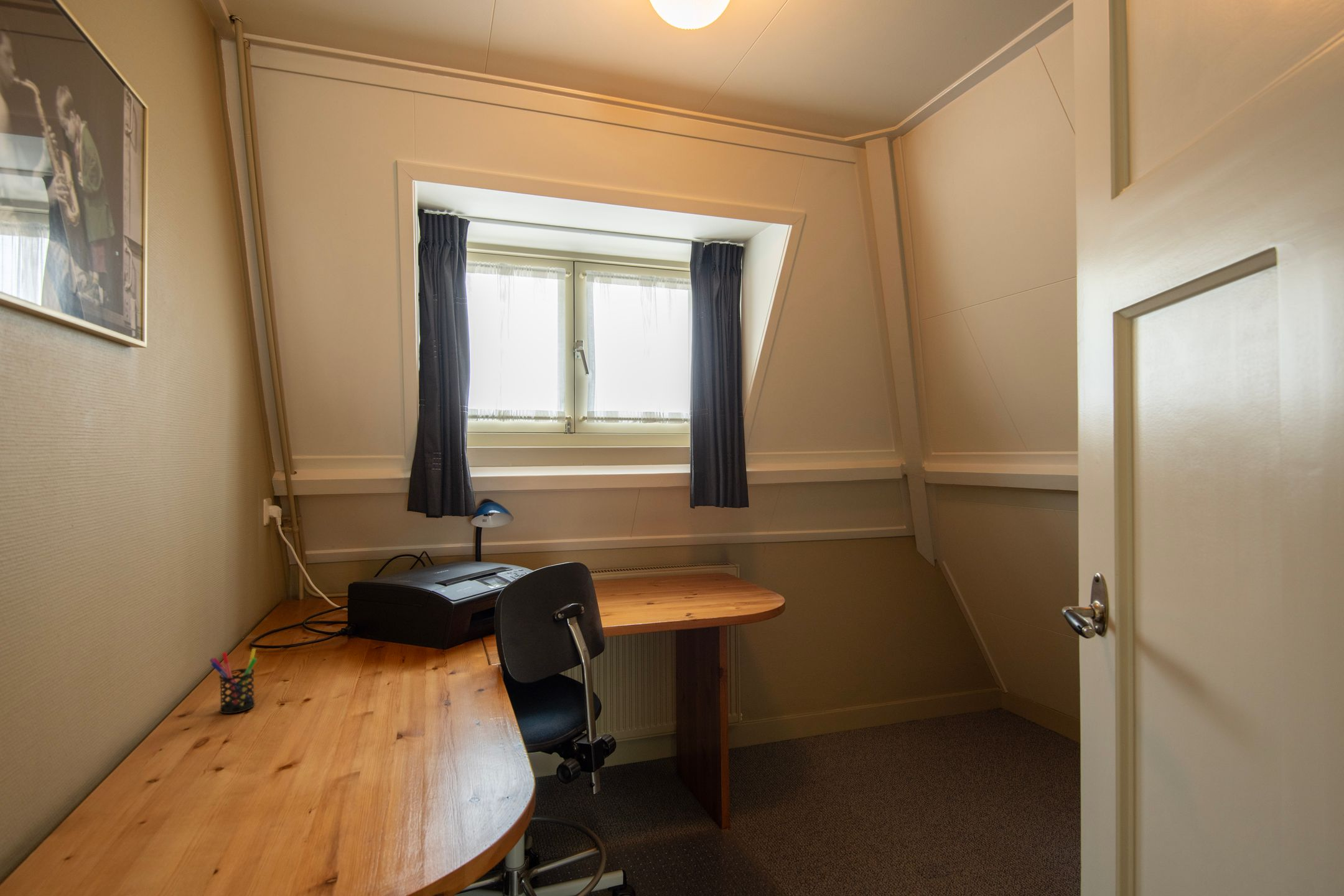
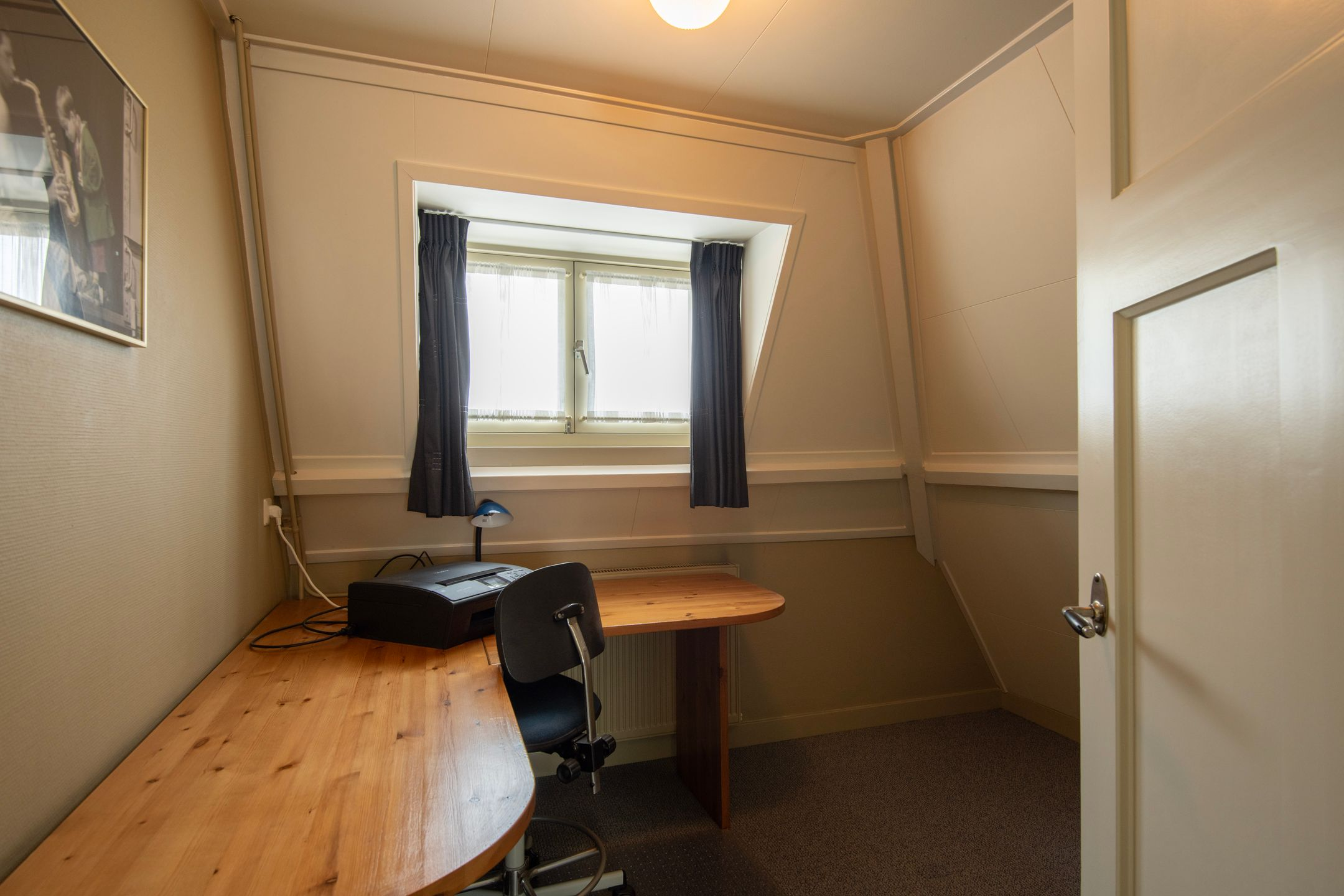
- pen holder (238, 678)
